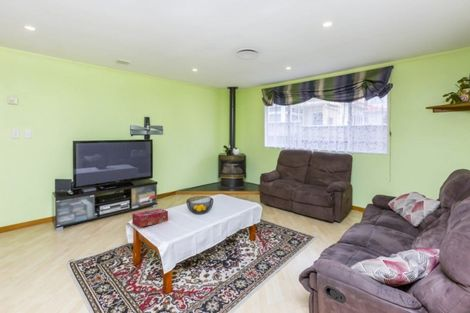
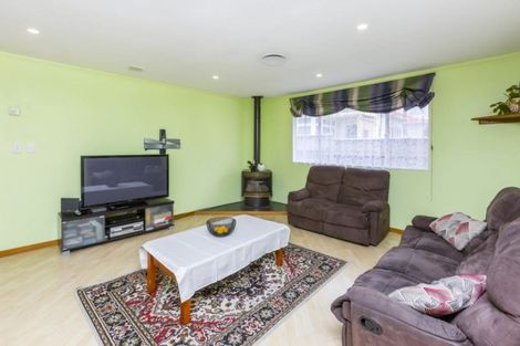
- tissue box (150, 217)
